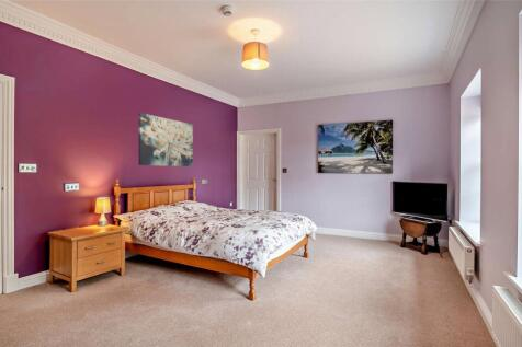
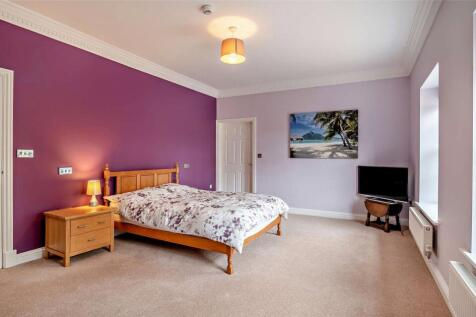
- wall art (168, 142)
